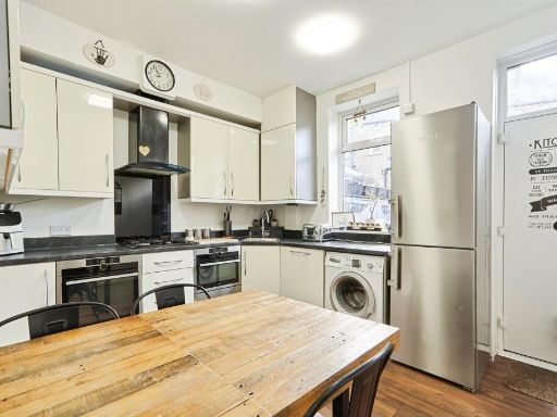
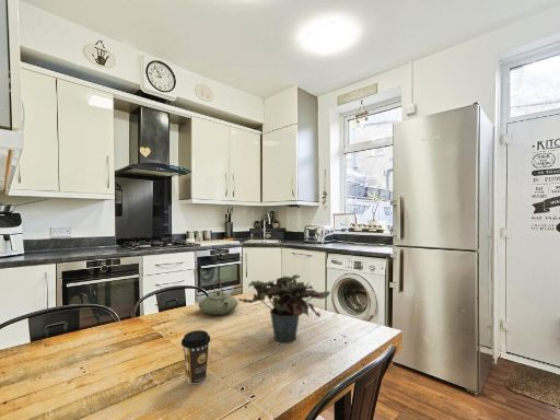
+ potted plant (284, 306)
+ coffee cup (196, 357)
+ teapot (219, 295)
